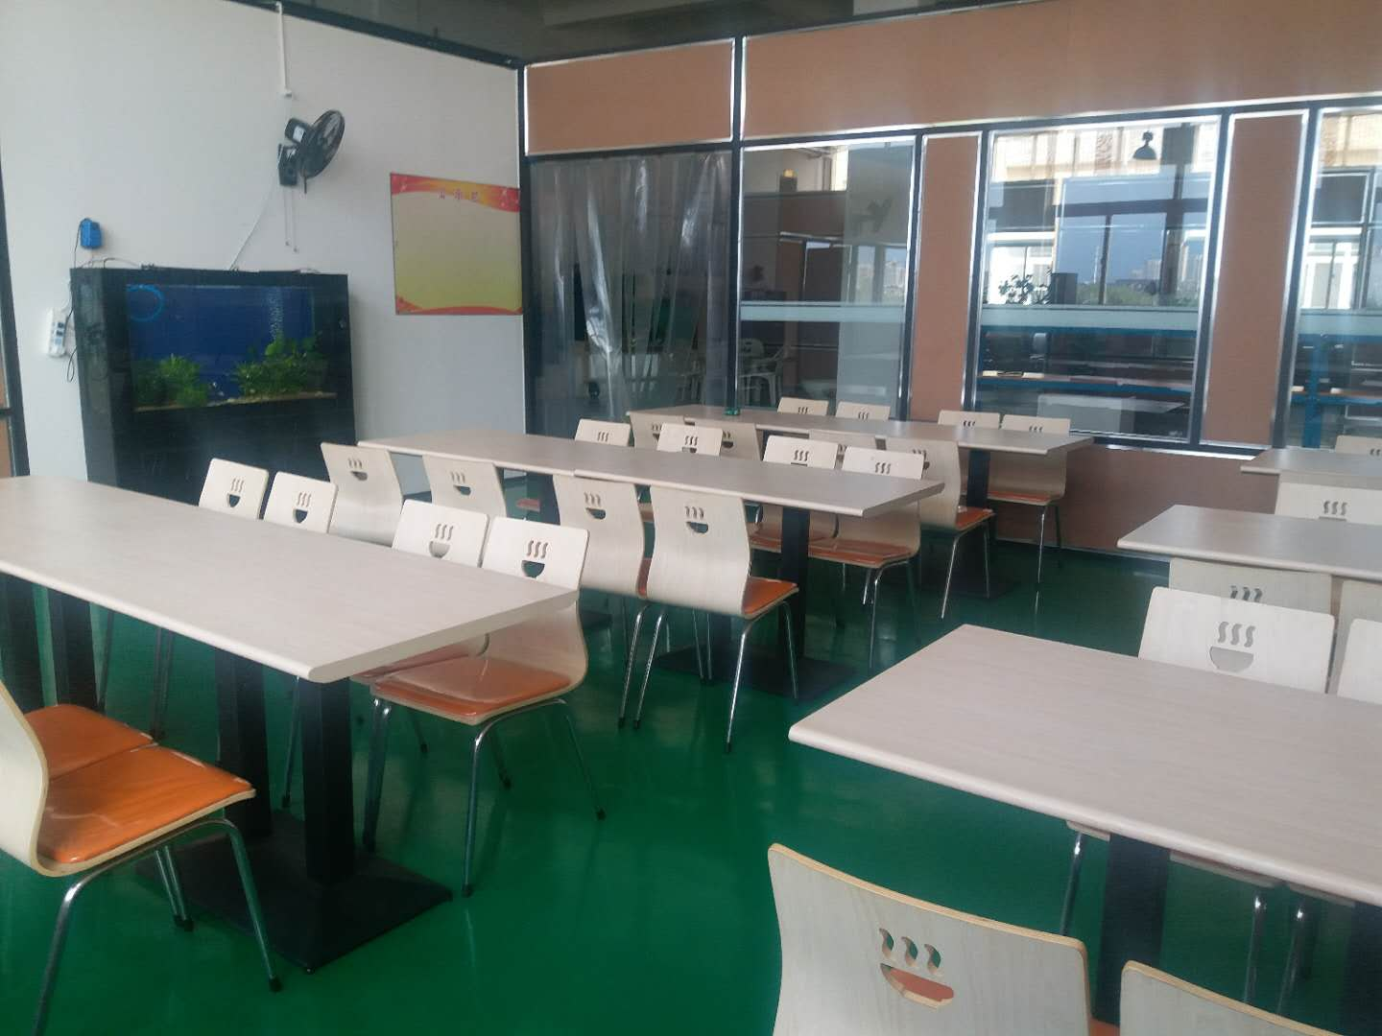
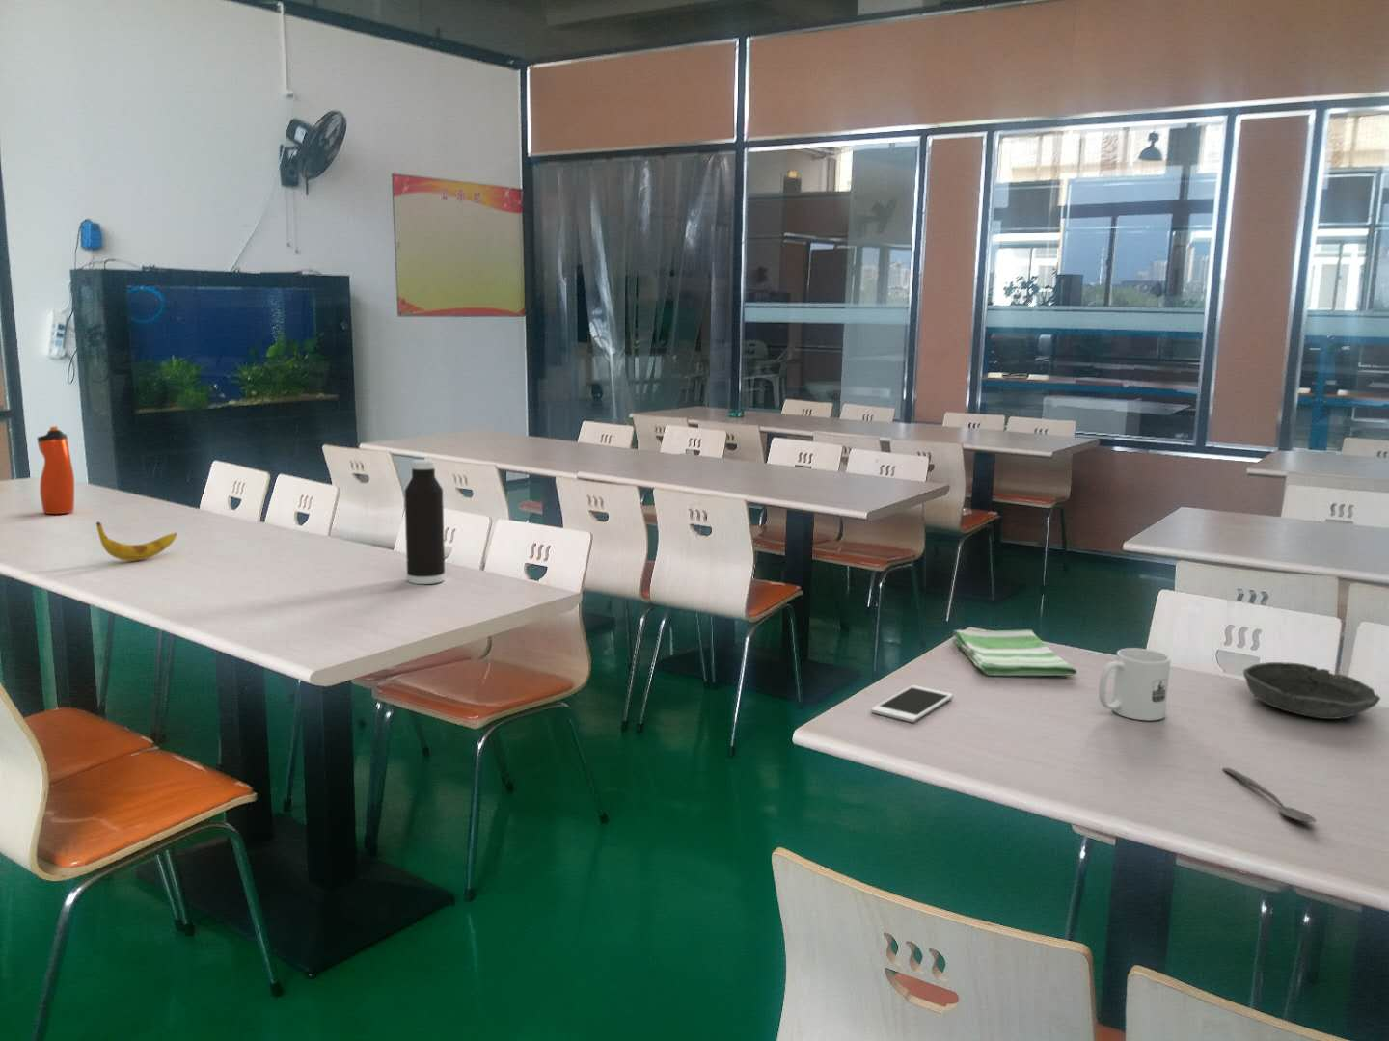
+ mug (1132, 683)
+ cell phone (912, 703)
+ water bottle (55, 469)
+ bowl (1309, 692)
+ water bottle (423, 520)
+ banana (138, 545)
+ spoon (1267, 793)
+ dish towel (1009, 651)
